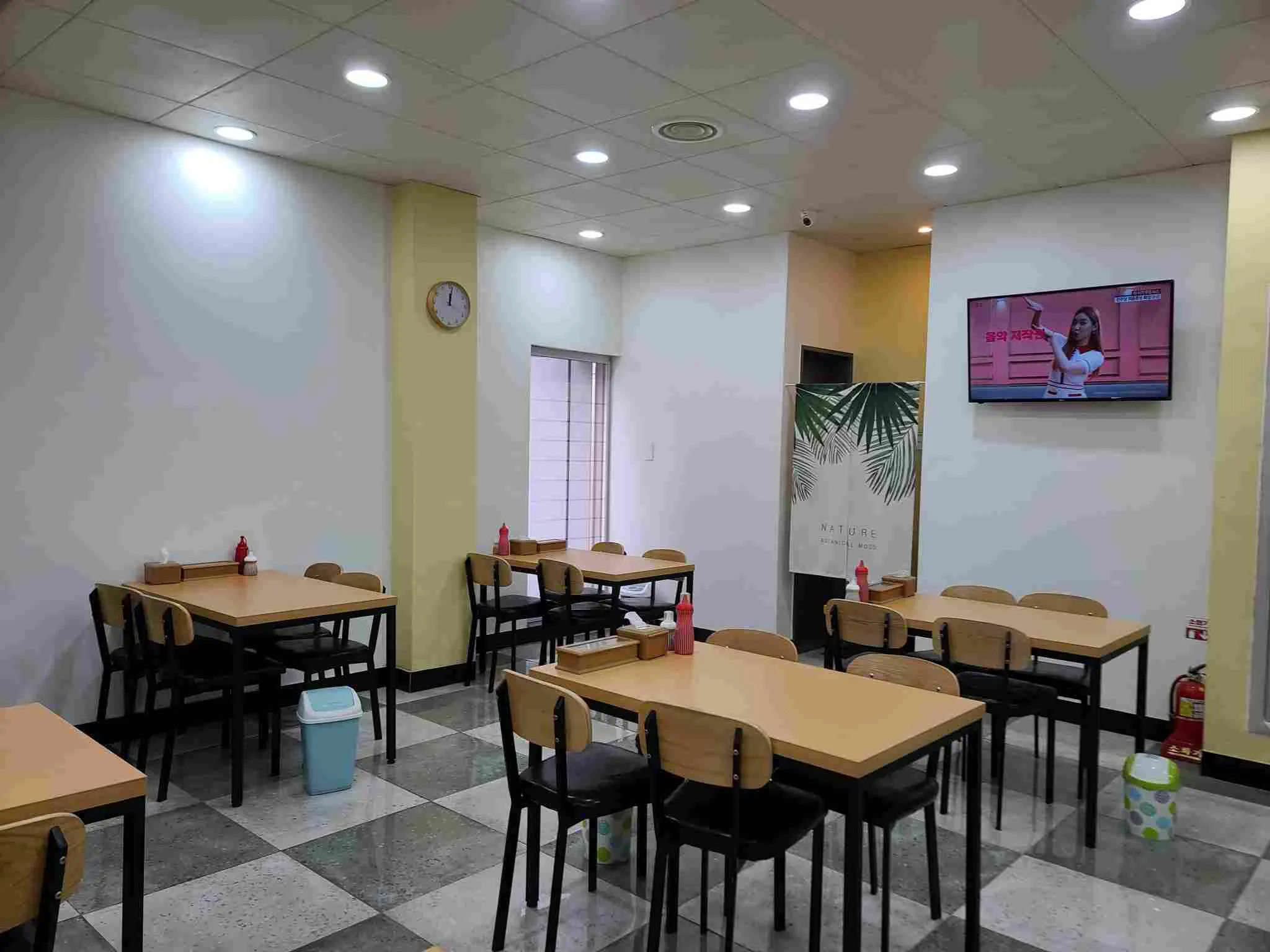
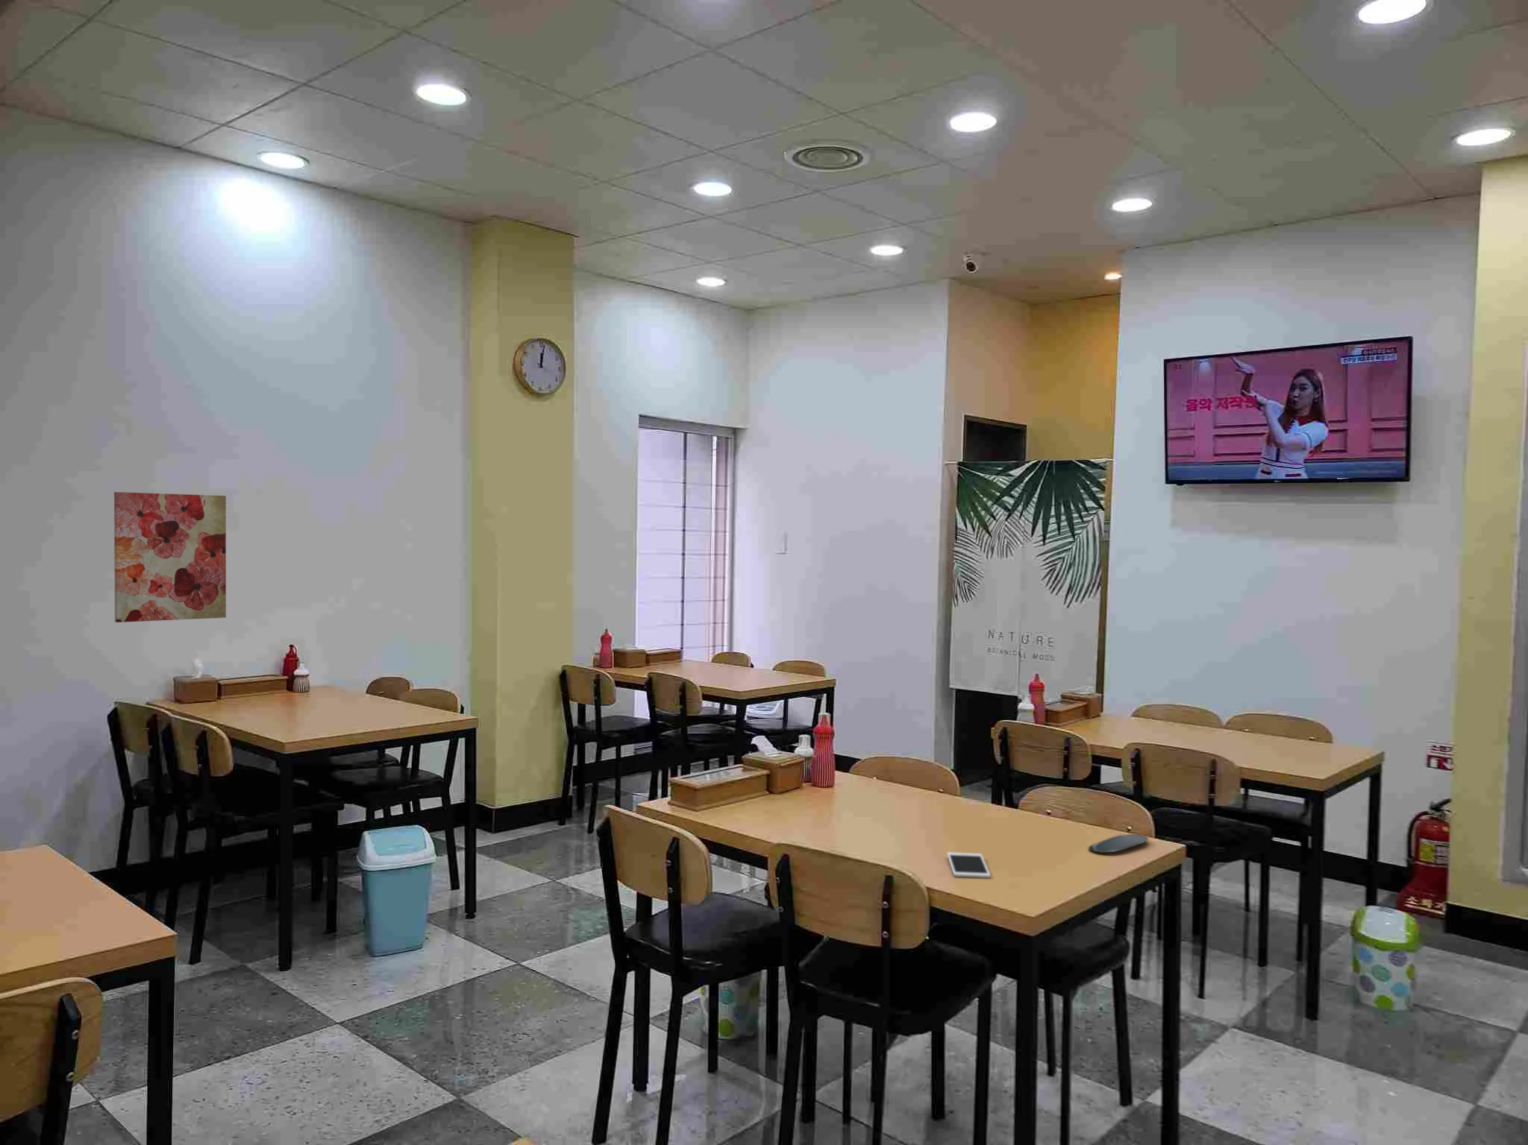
+ oval tray (1119, 842)
+ cell phone (967, 865)
+ wall art (172, 557)
